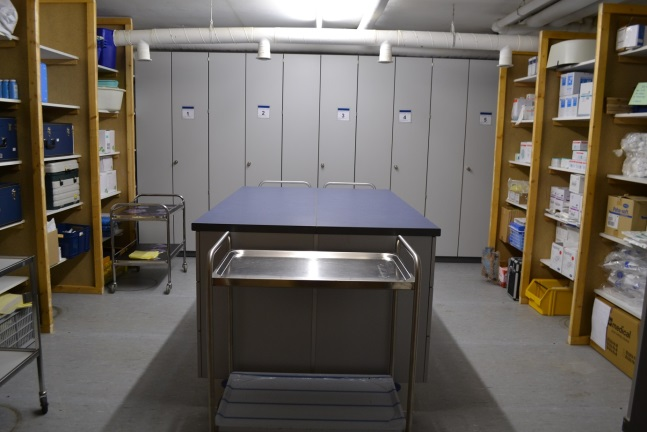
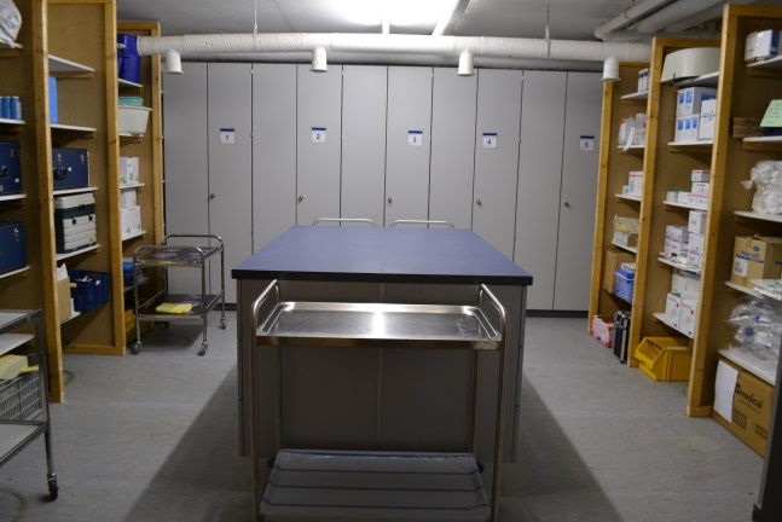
- cardboard box (489, 264)
